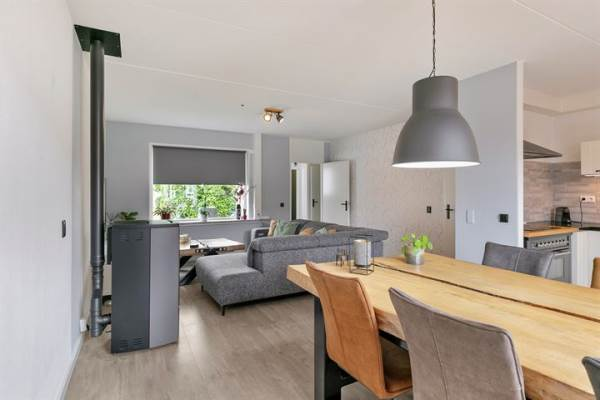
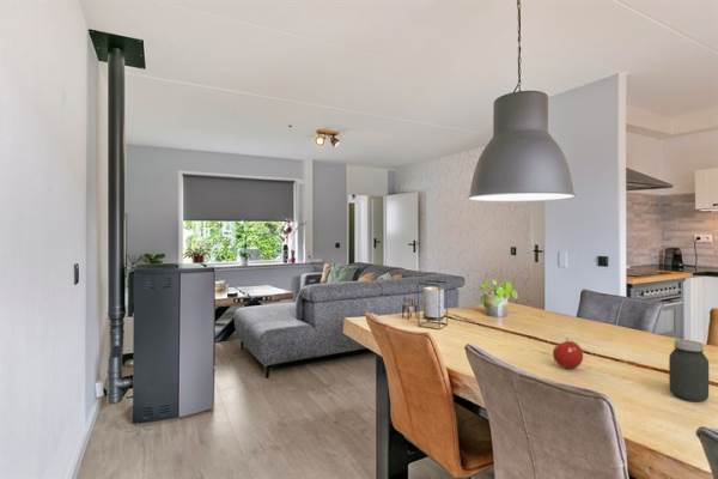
+ jar (688, 369)
+ fruit (567, 352)
